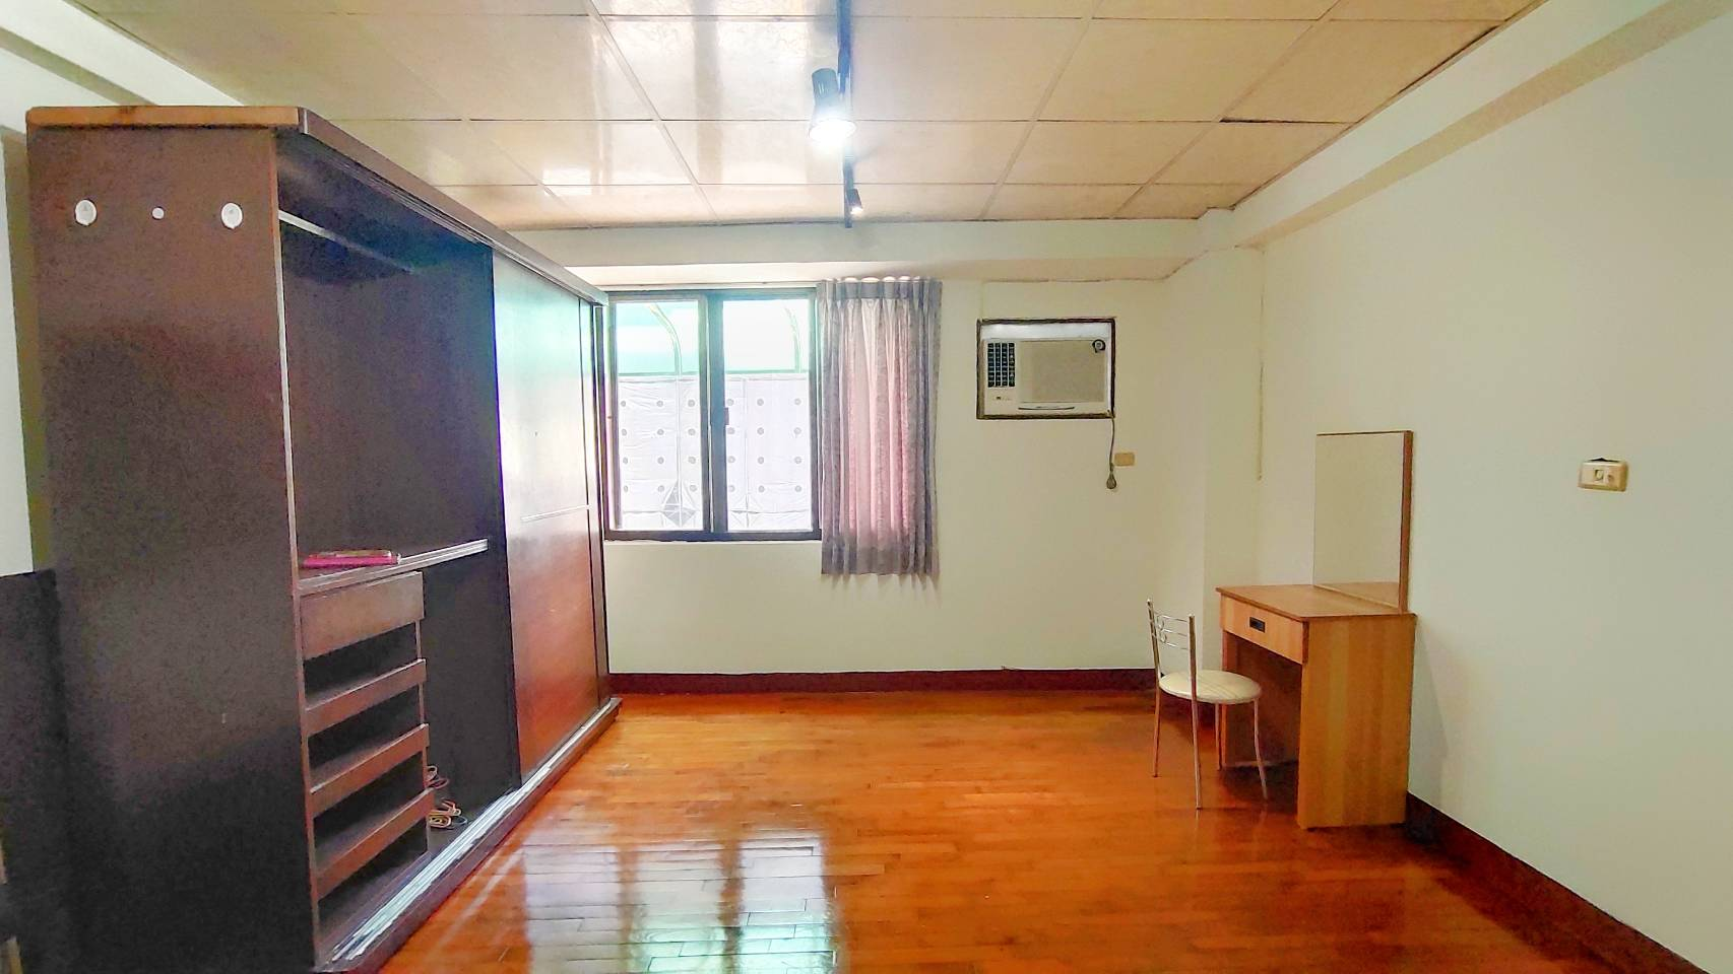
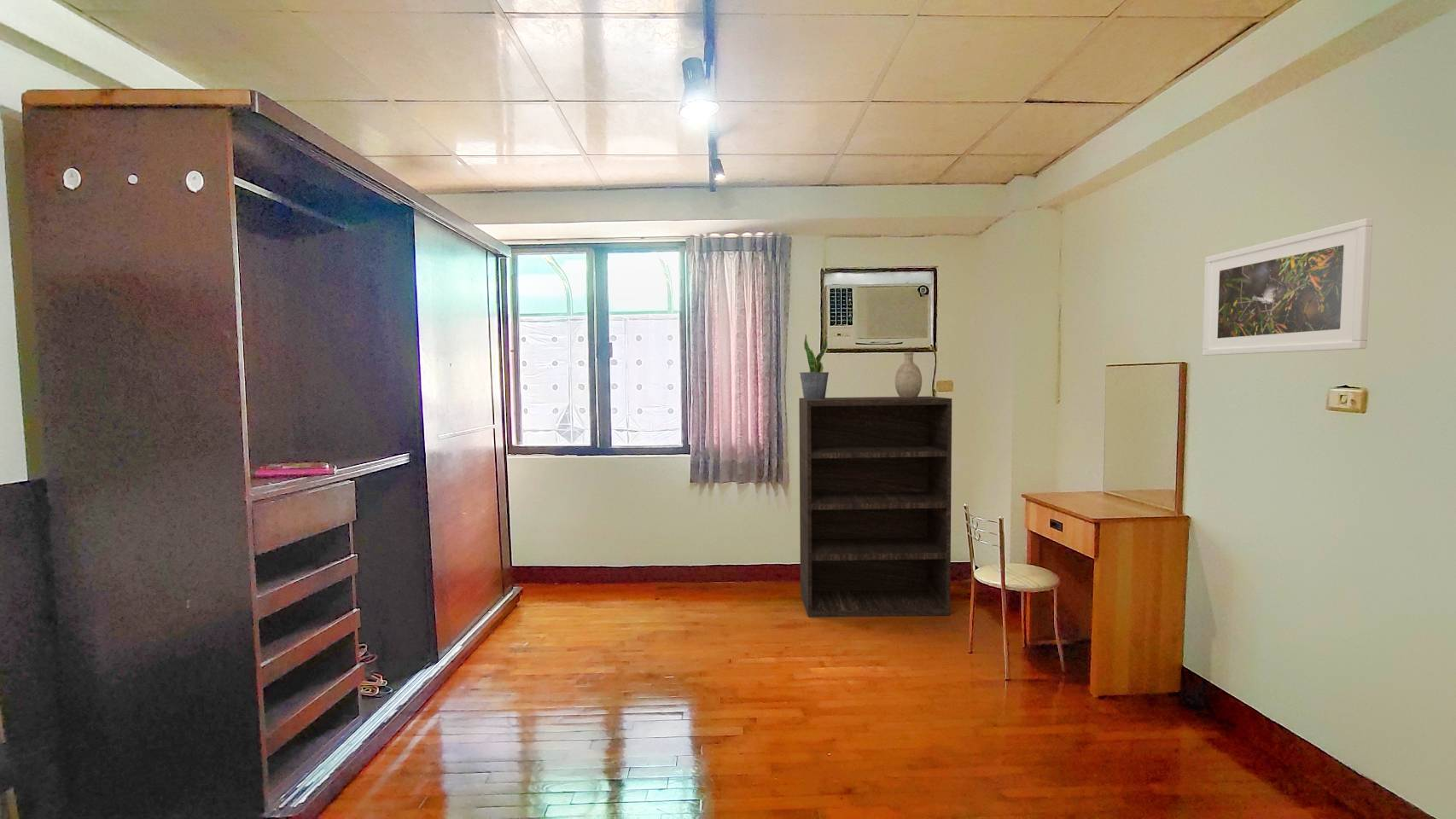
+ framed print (1274, 296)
+ bookshelf (871, 502)
+ decorative vase (908, 375)
+ potted plant (813, 366)
